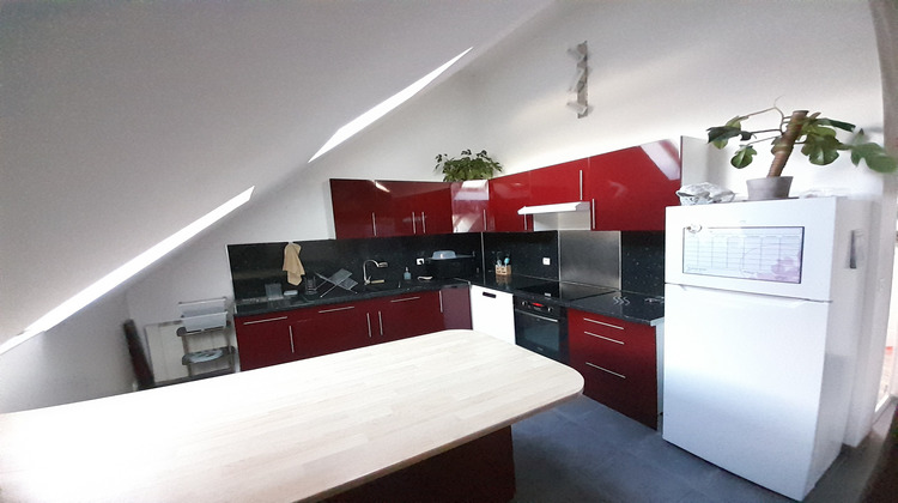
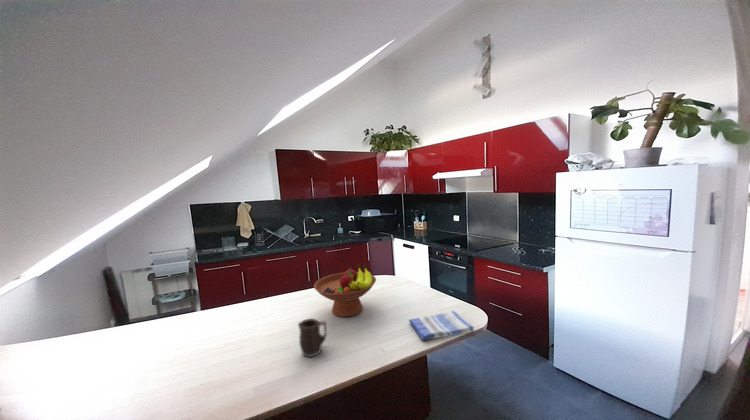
+ mug (313, 336)
+ fruit bowl (345, 290)
+ dish towel (440, 324)
